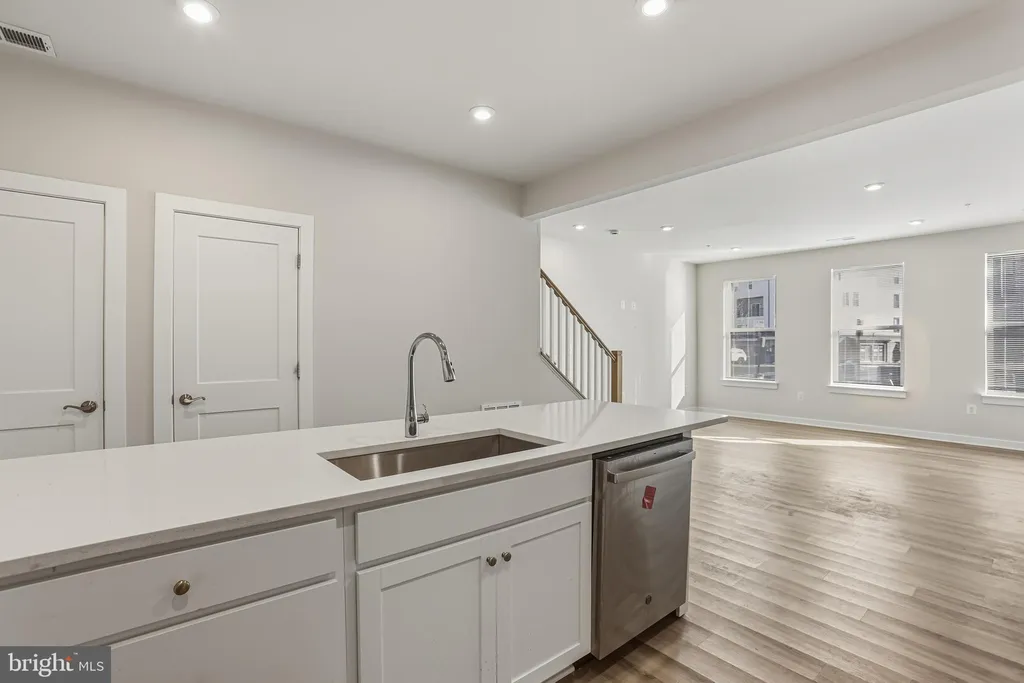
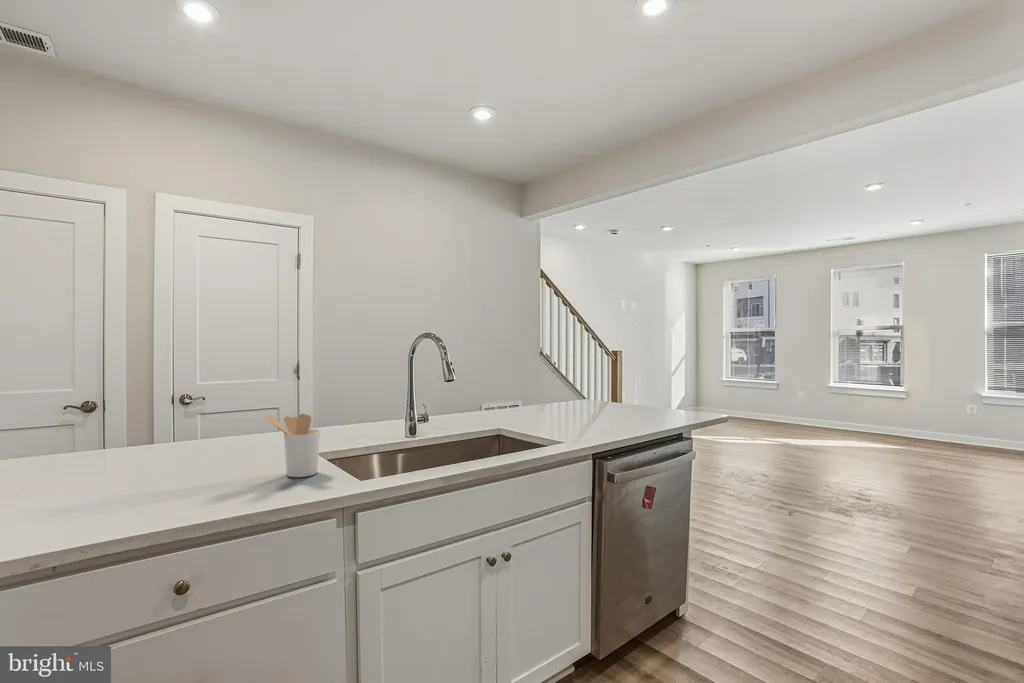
+ utensil holder (292, 443)
